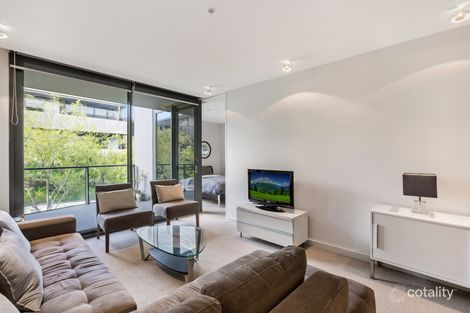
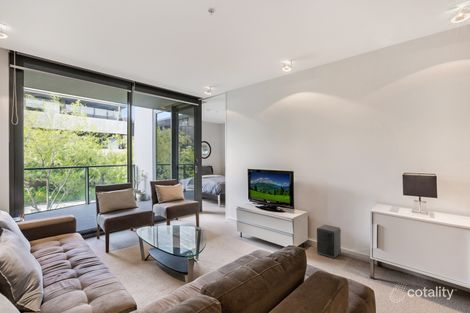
+ speaker (329, 240)
